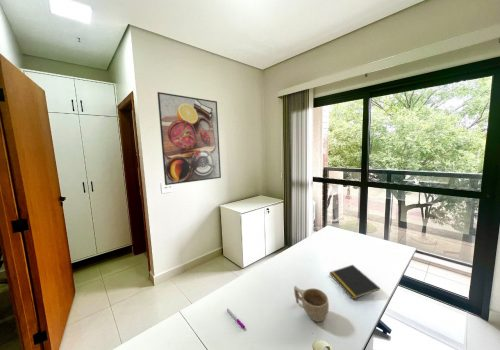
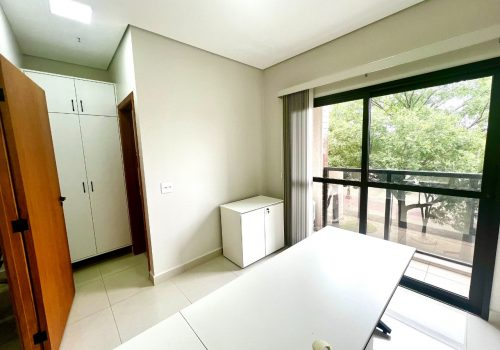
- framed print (192, 140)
- cup (310, 302)
- notepad (352, 280)
- pen (235, 317)
